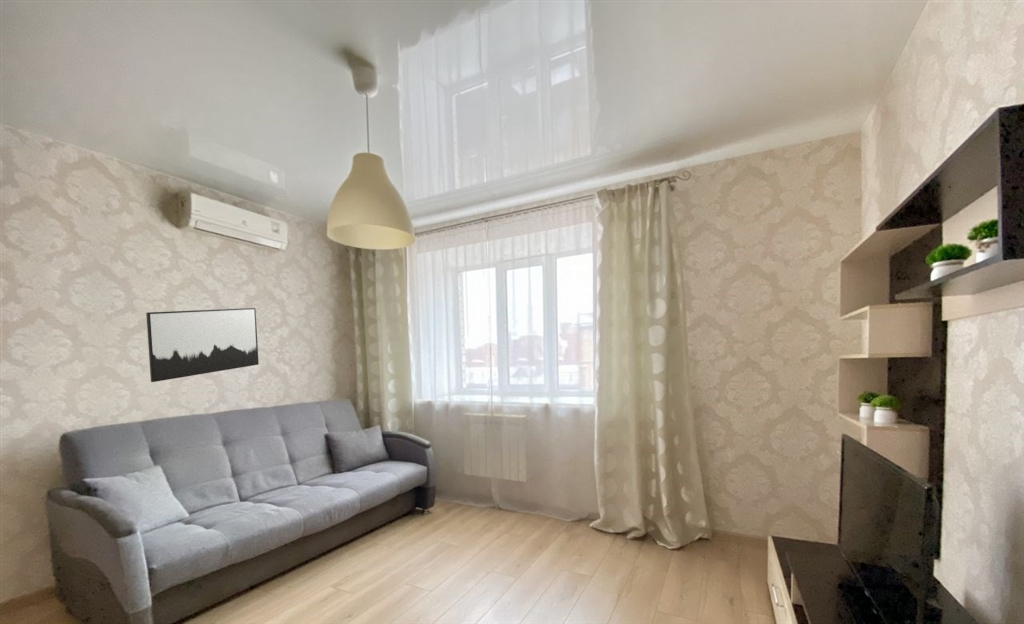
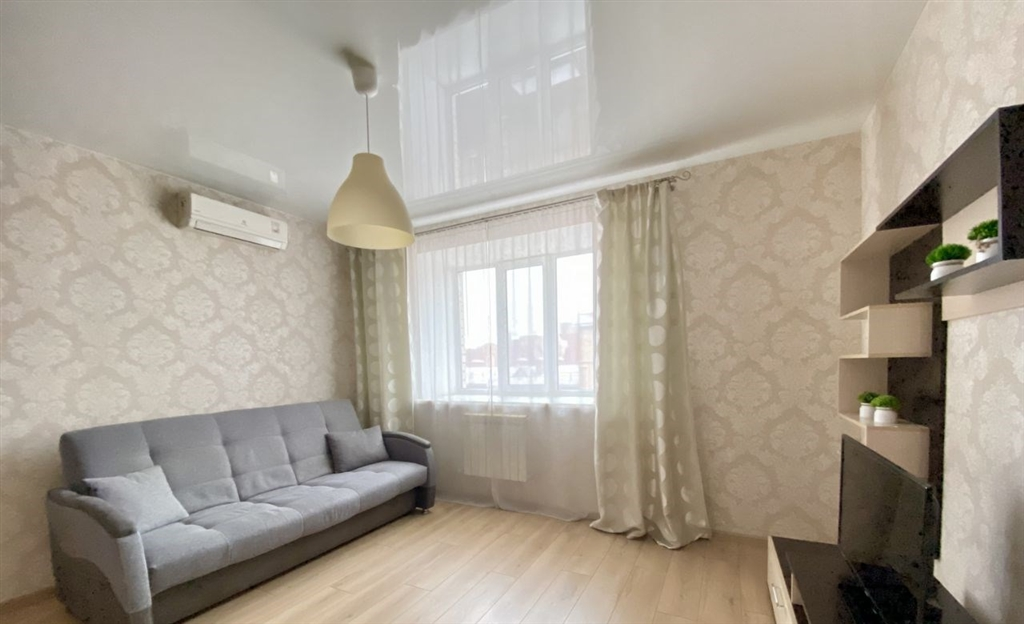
- wall art (208, 341)
